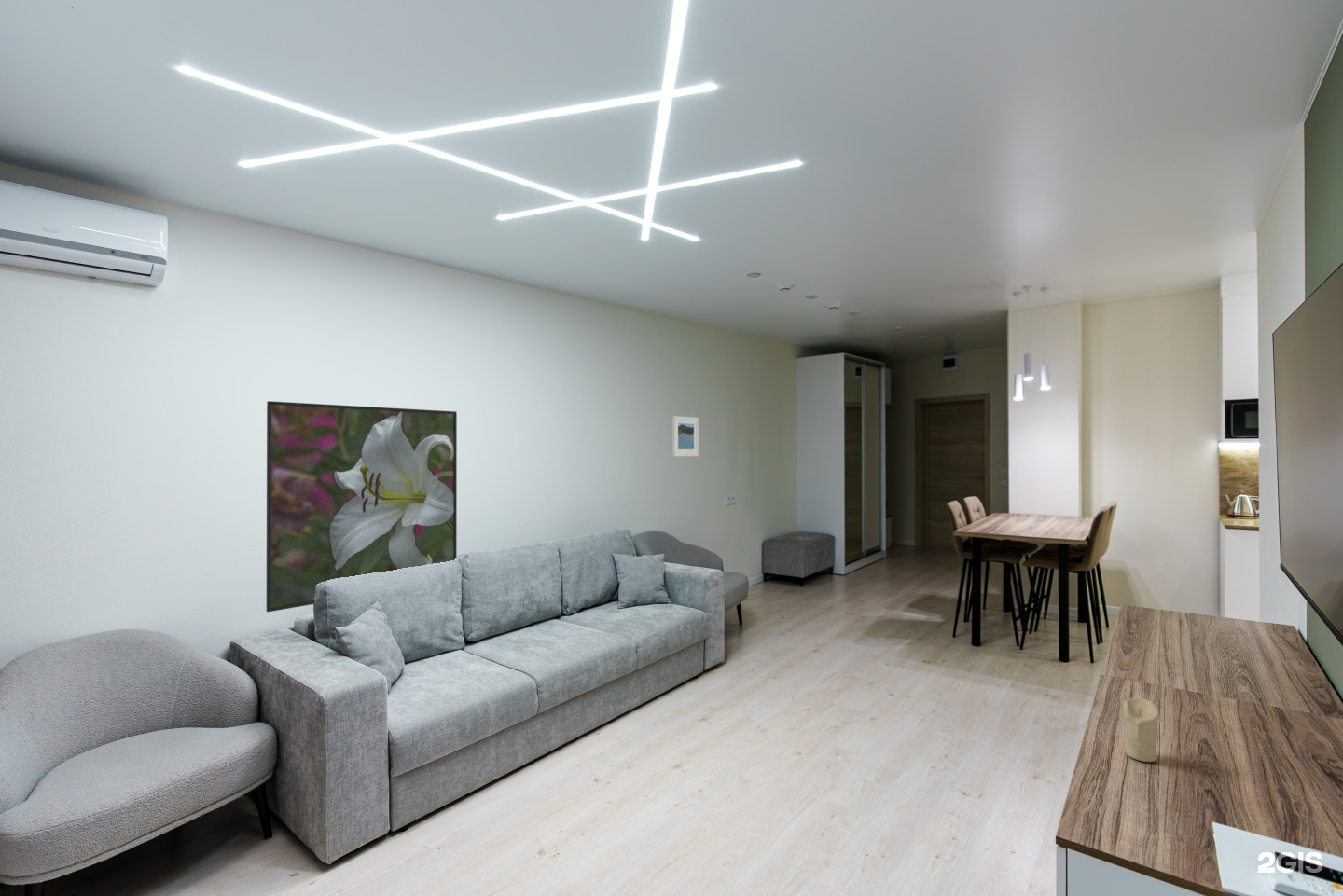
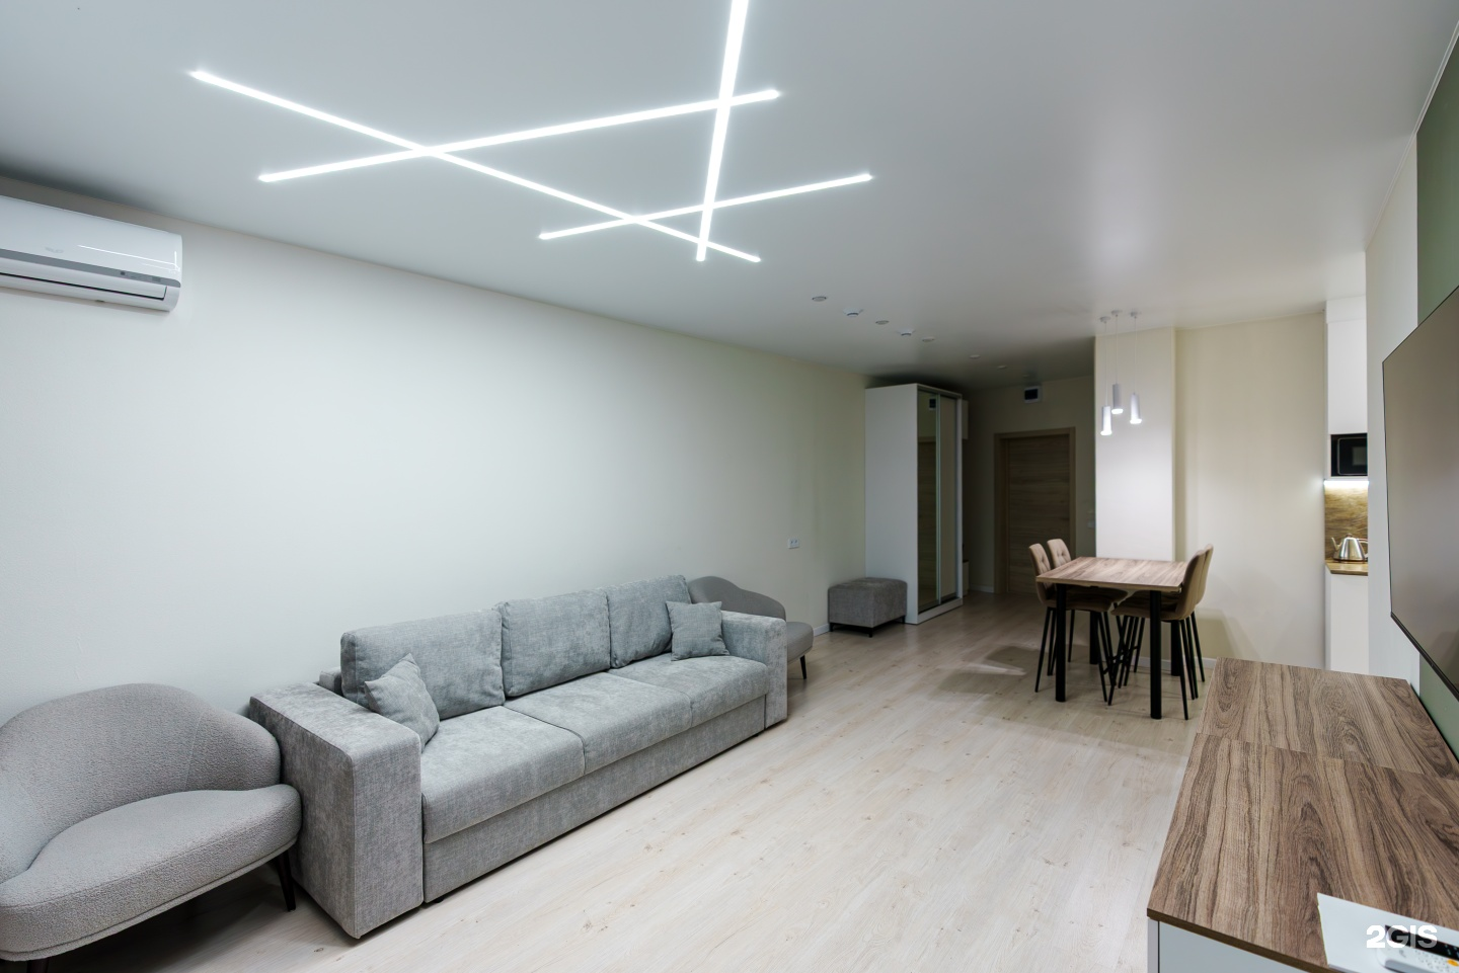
- candle (1140, 729)
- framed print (685, 436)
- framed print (372, 500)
